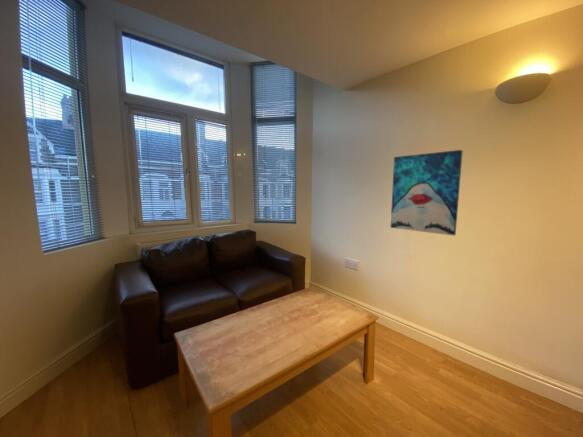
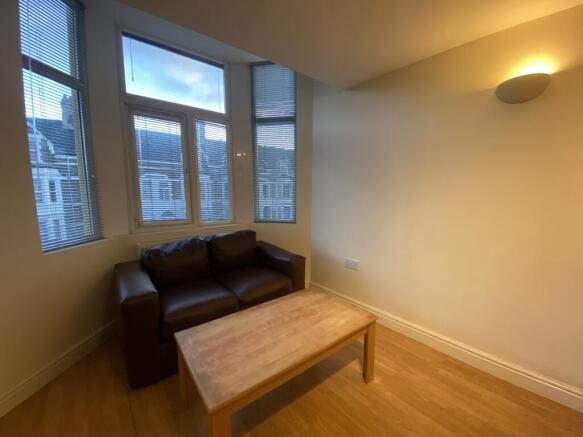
- wall art (422, 193)
